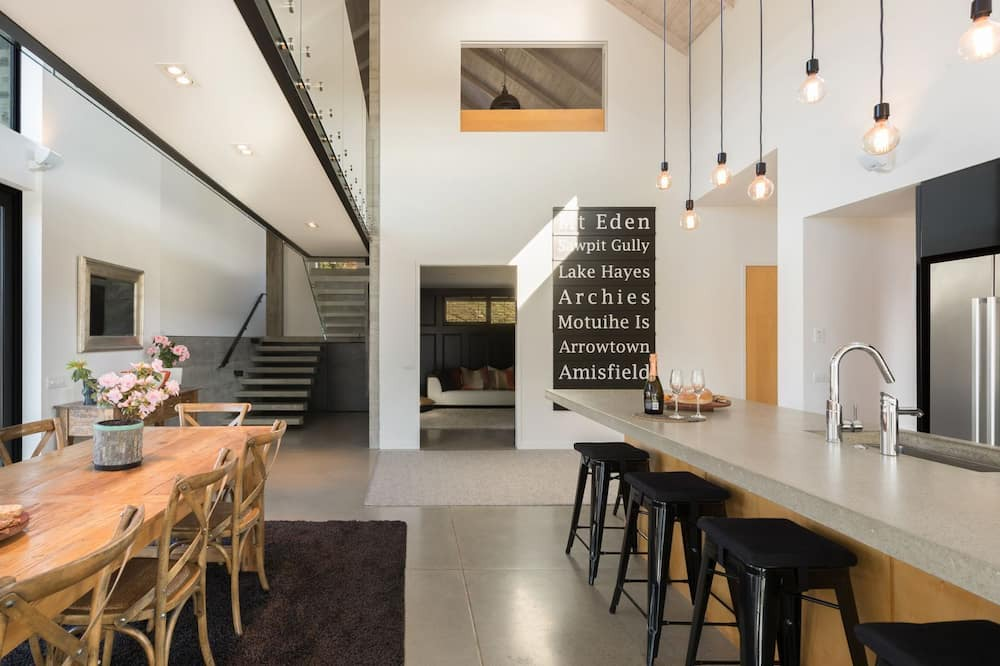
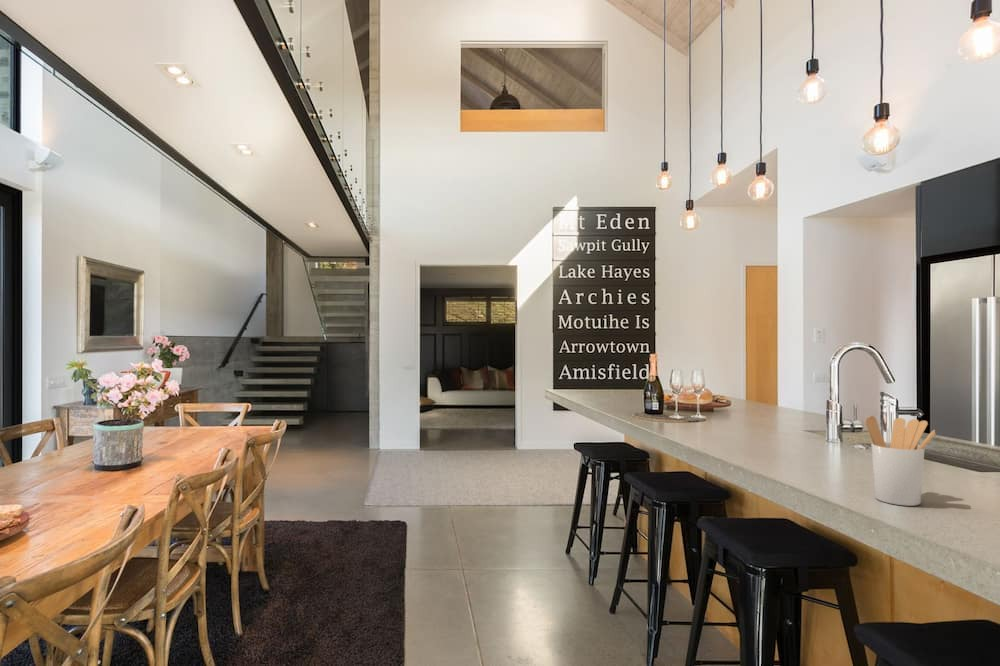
+ utensil holder (901, 457)
